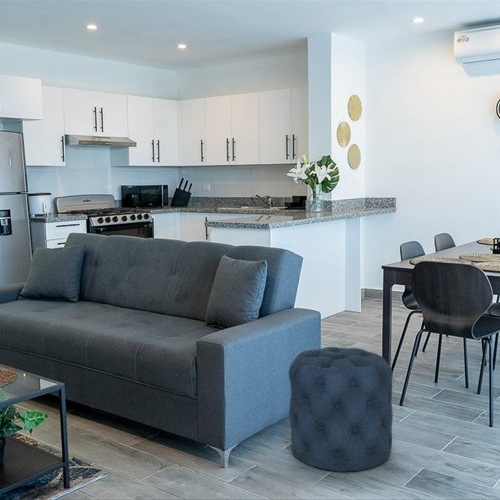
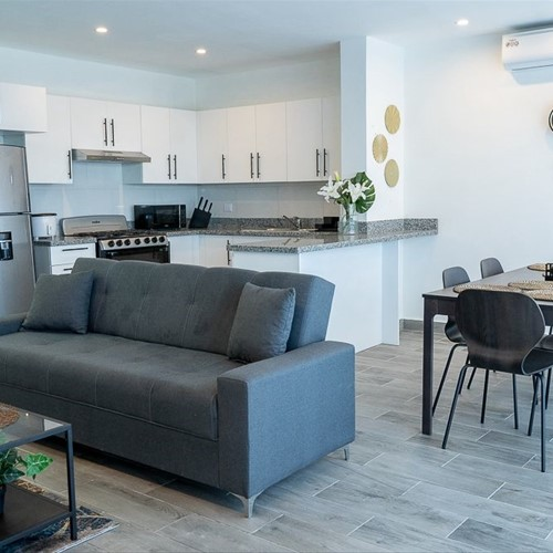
- ottoman (340, 402)
